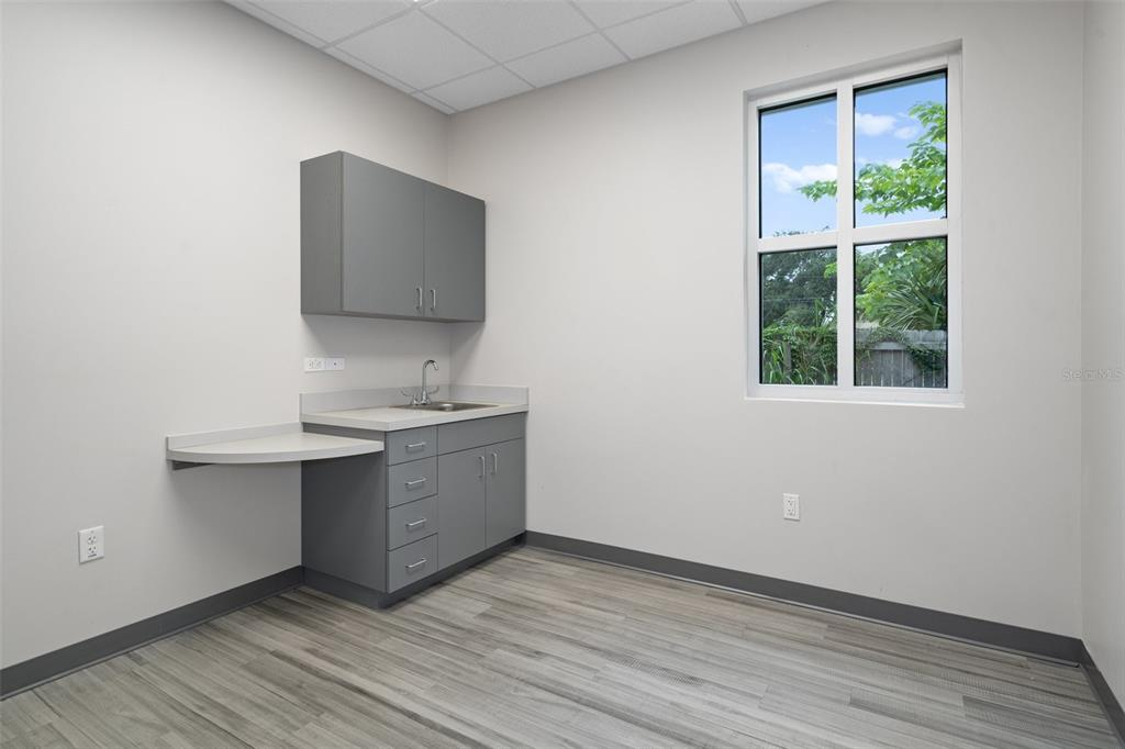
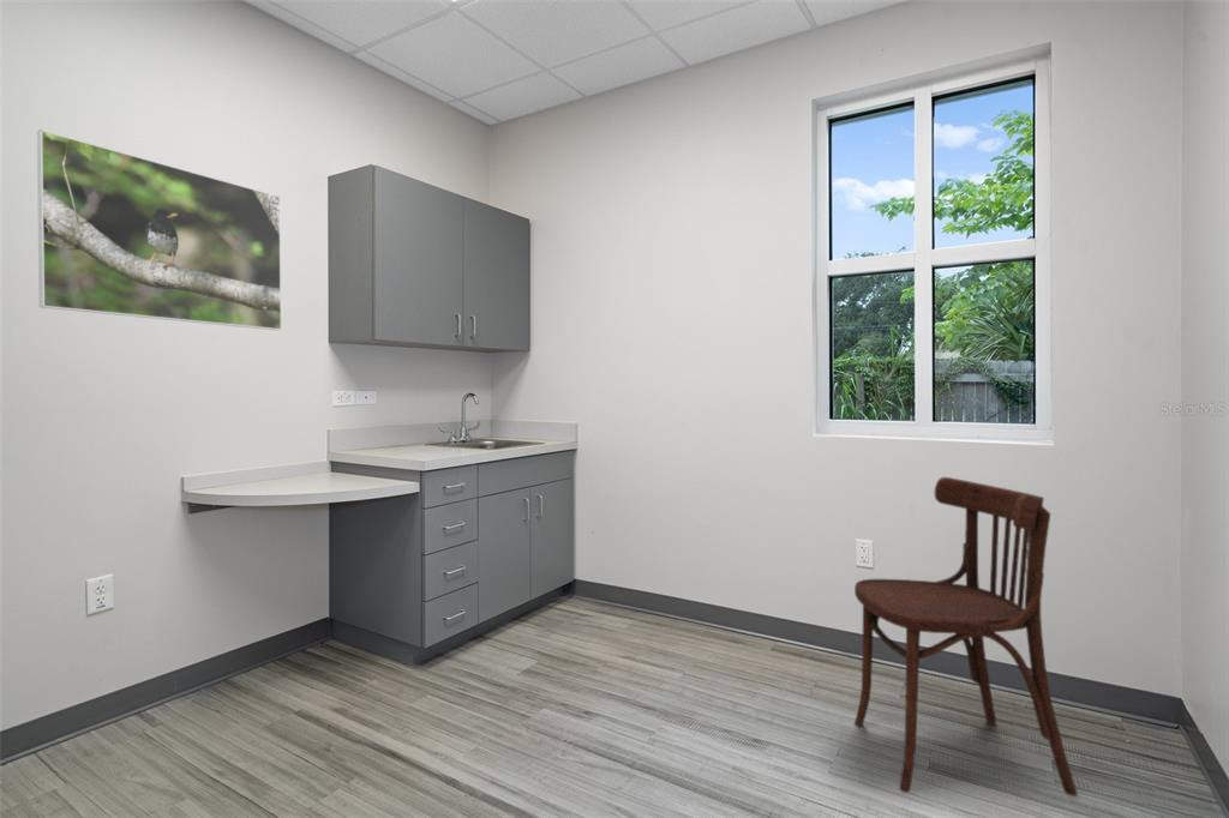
+ dining chair (948, 620)
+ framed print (175, 243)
